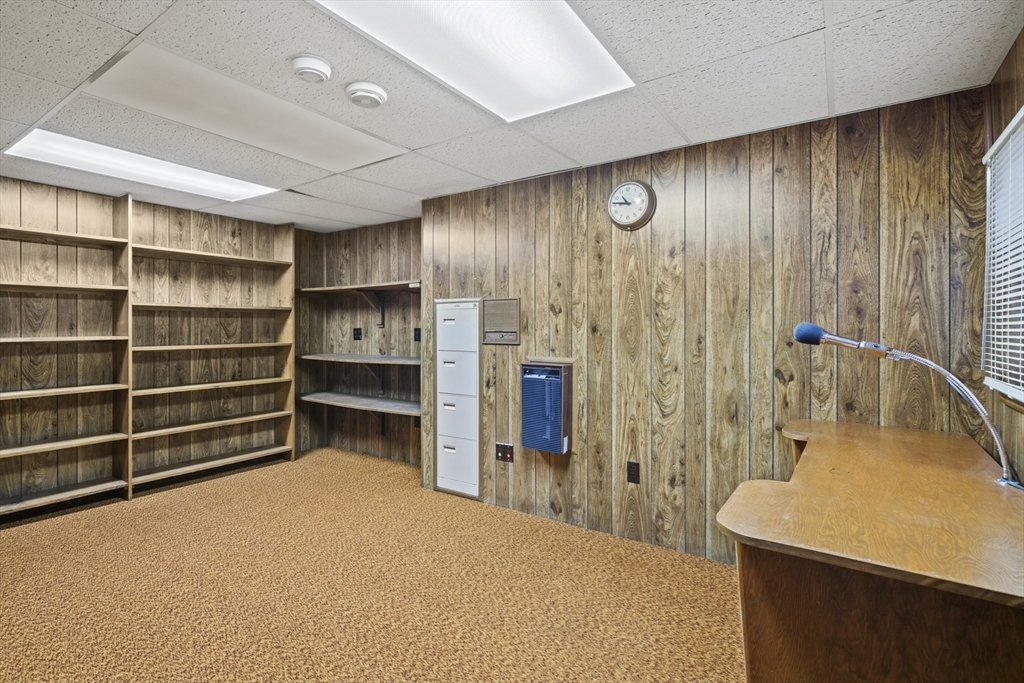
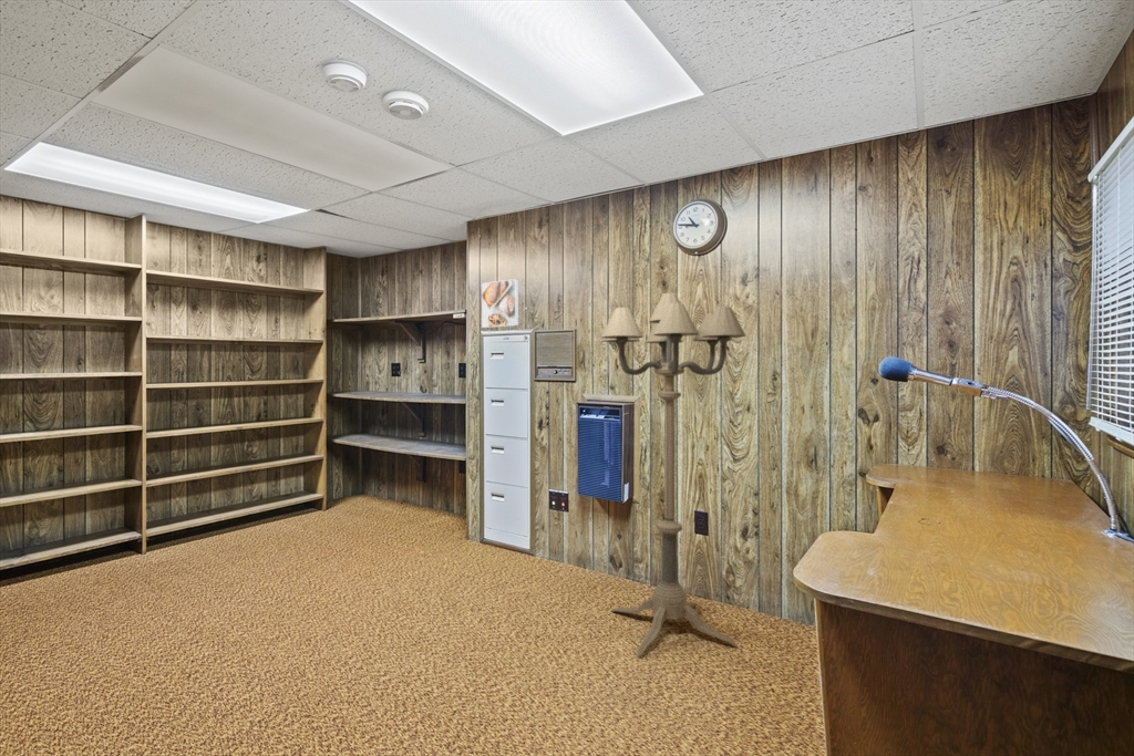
+ floor lamp (669, 460)
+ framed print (499, 303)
